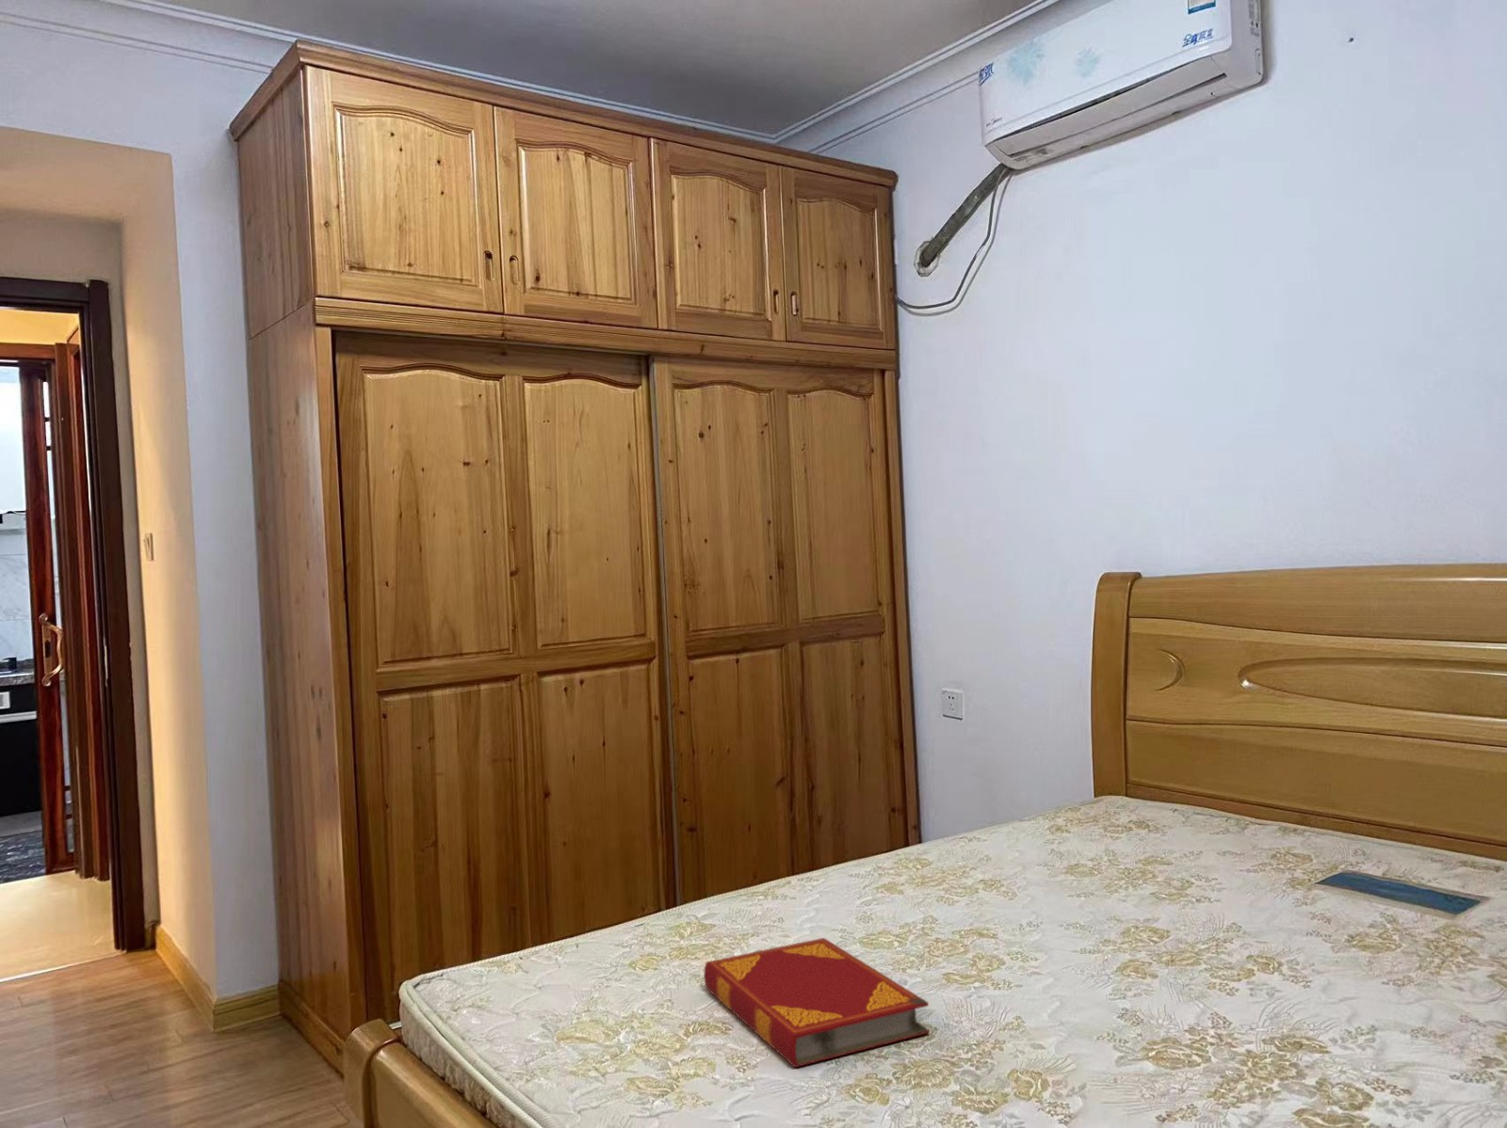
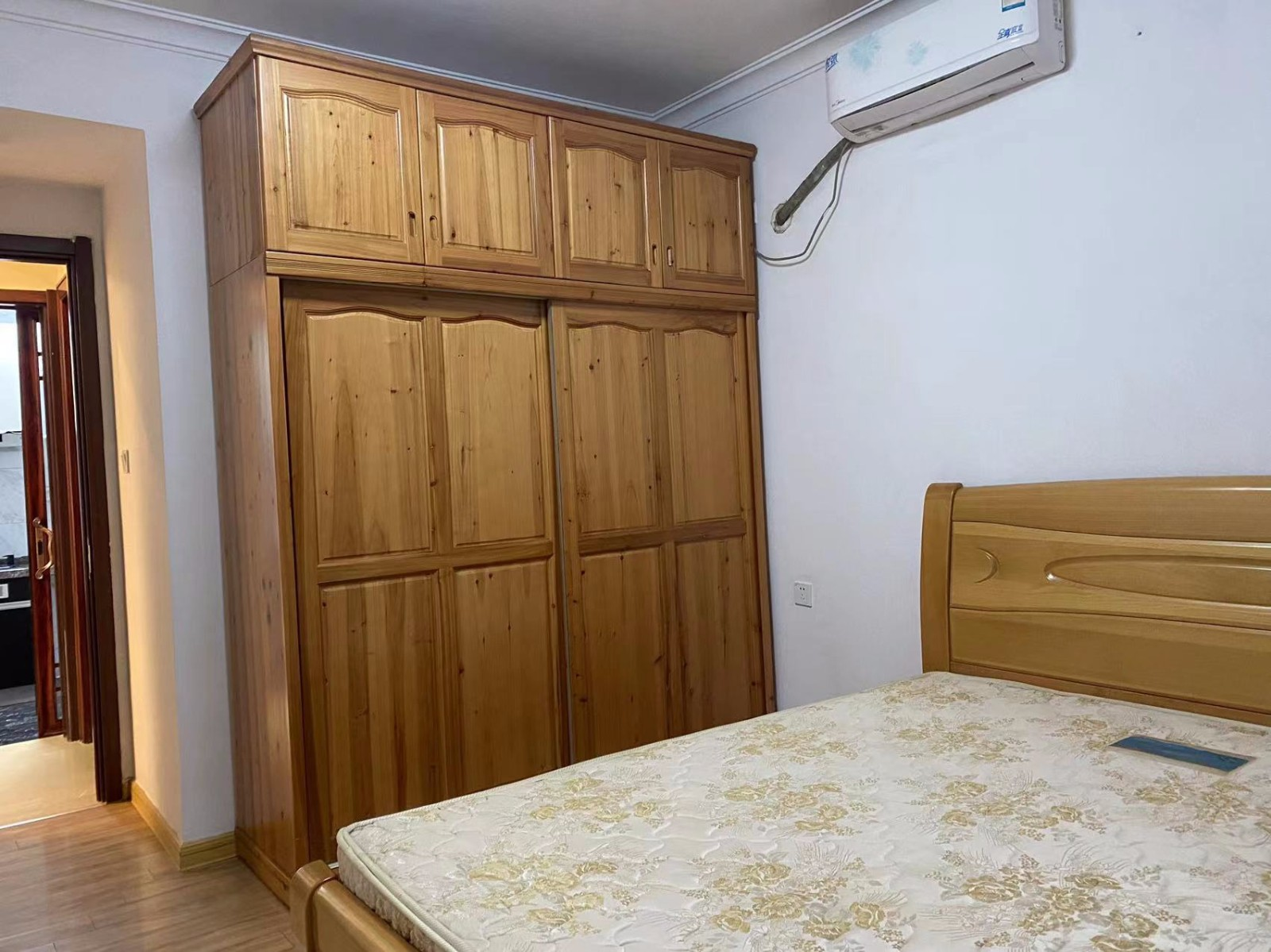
- hardback book (810, 995)
